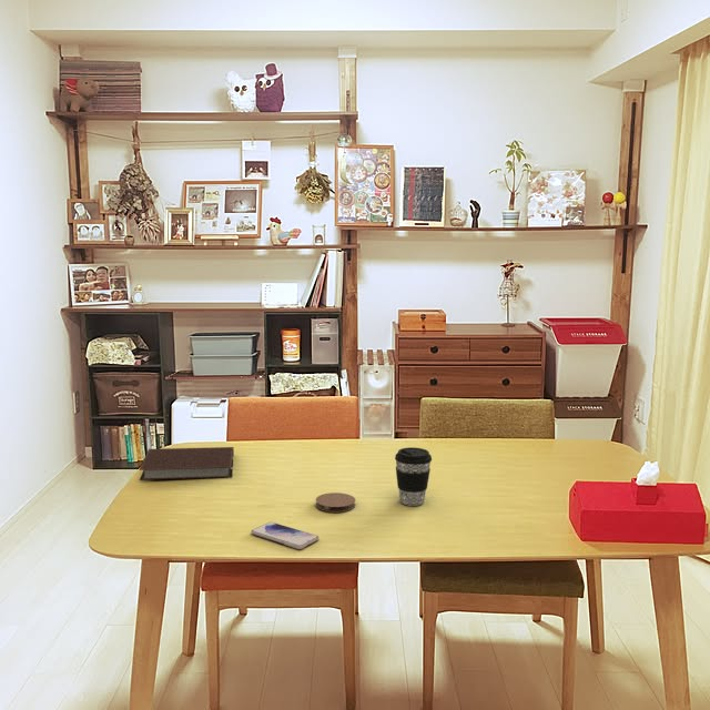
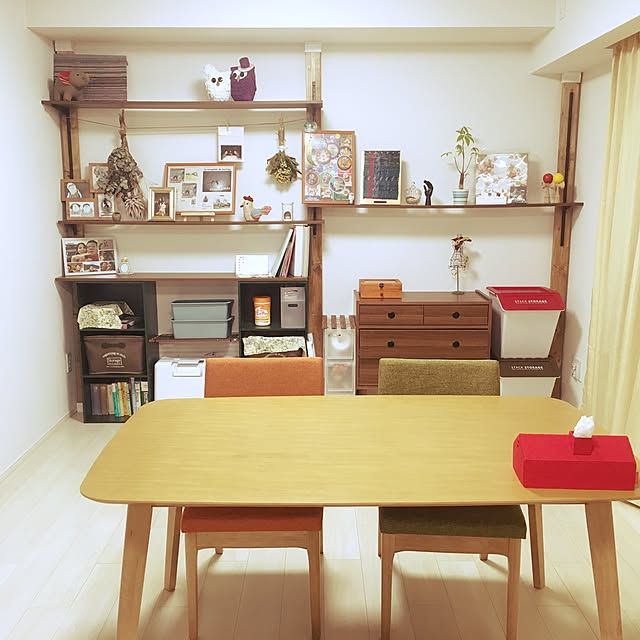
- coffee cup (413, 476)
- coaster (335, 501)
- smartphone (284, 535)
- notebook (189, 462)
